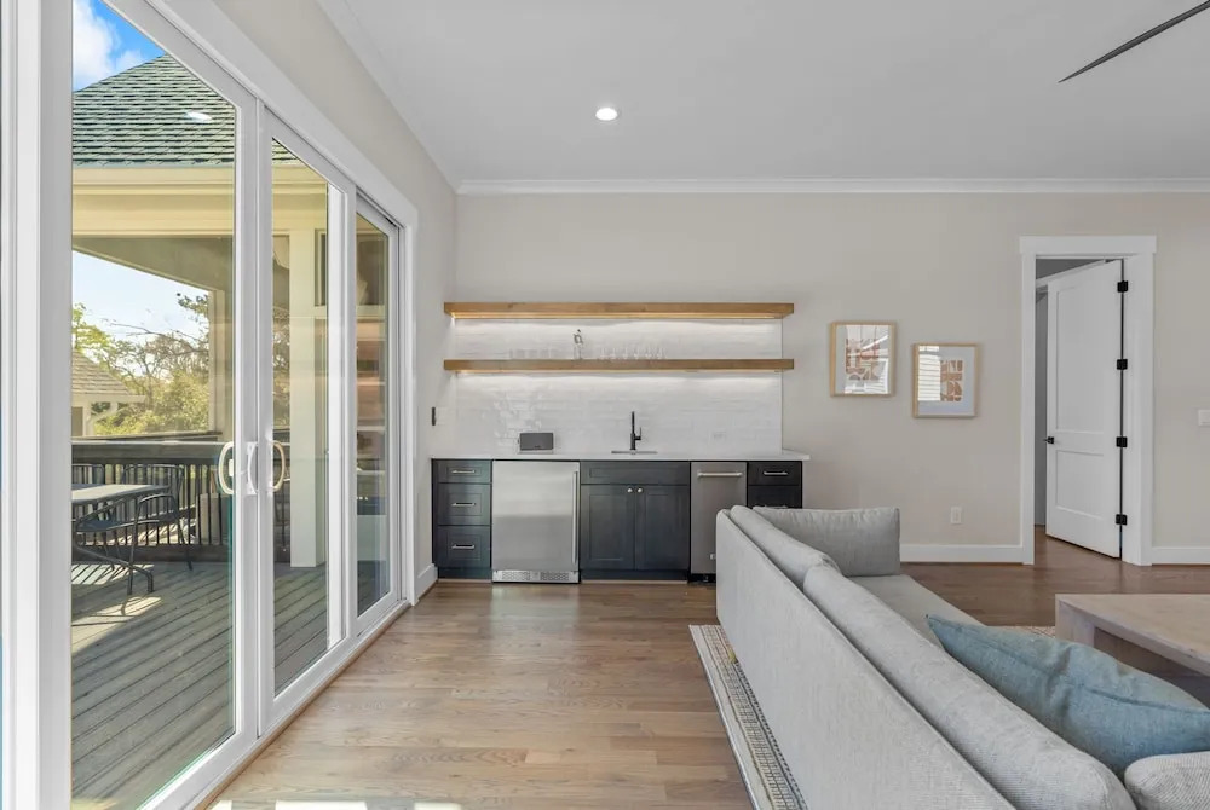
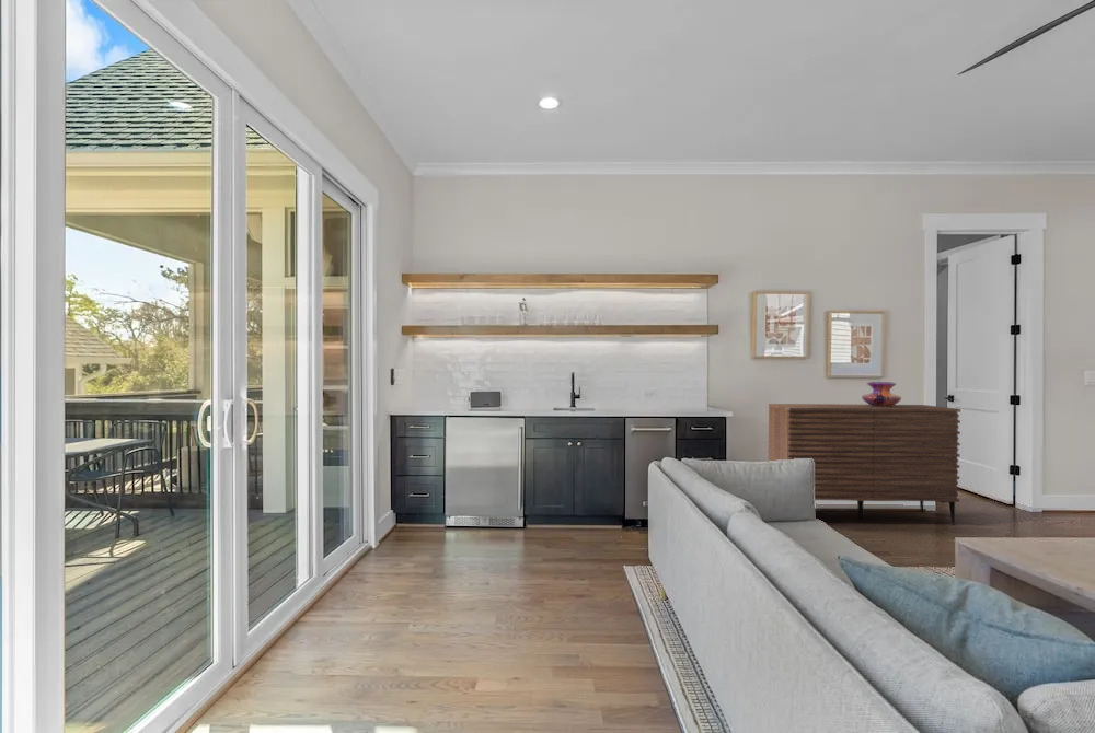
+ decorative vase (880, 394)
+ sideboard (858, 462)
